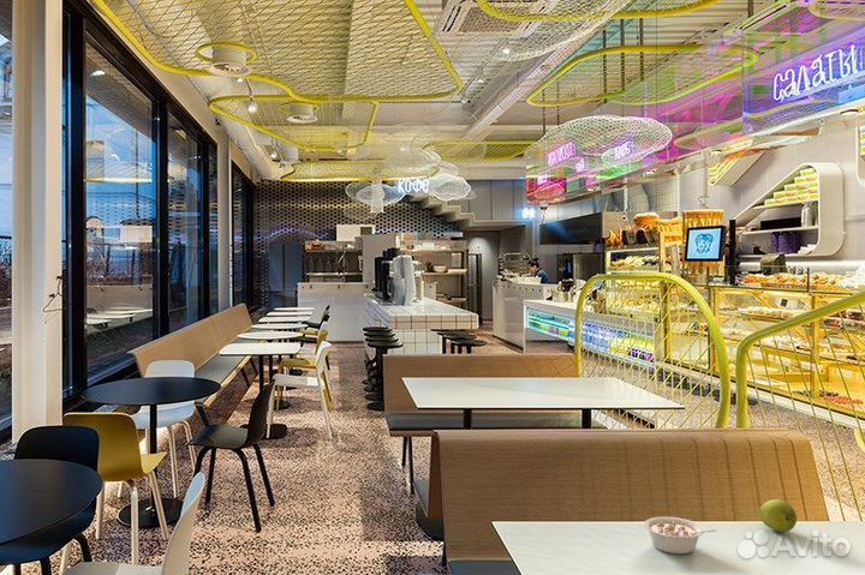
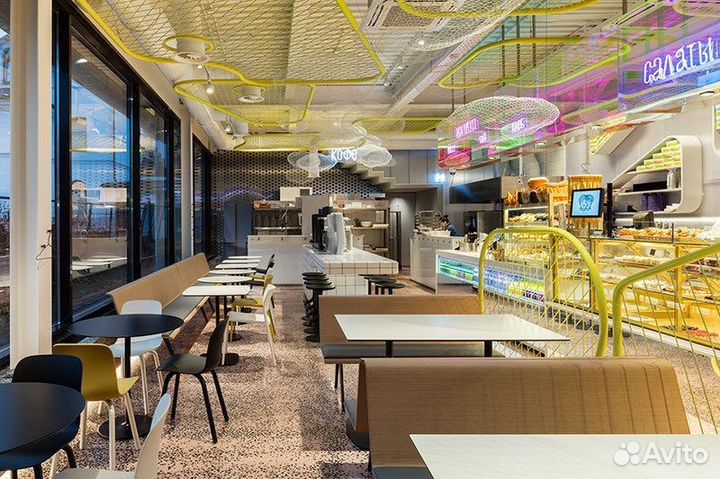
- apple (777, 515)
- legume (675, 534)
